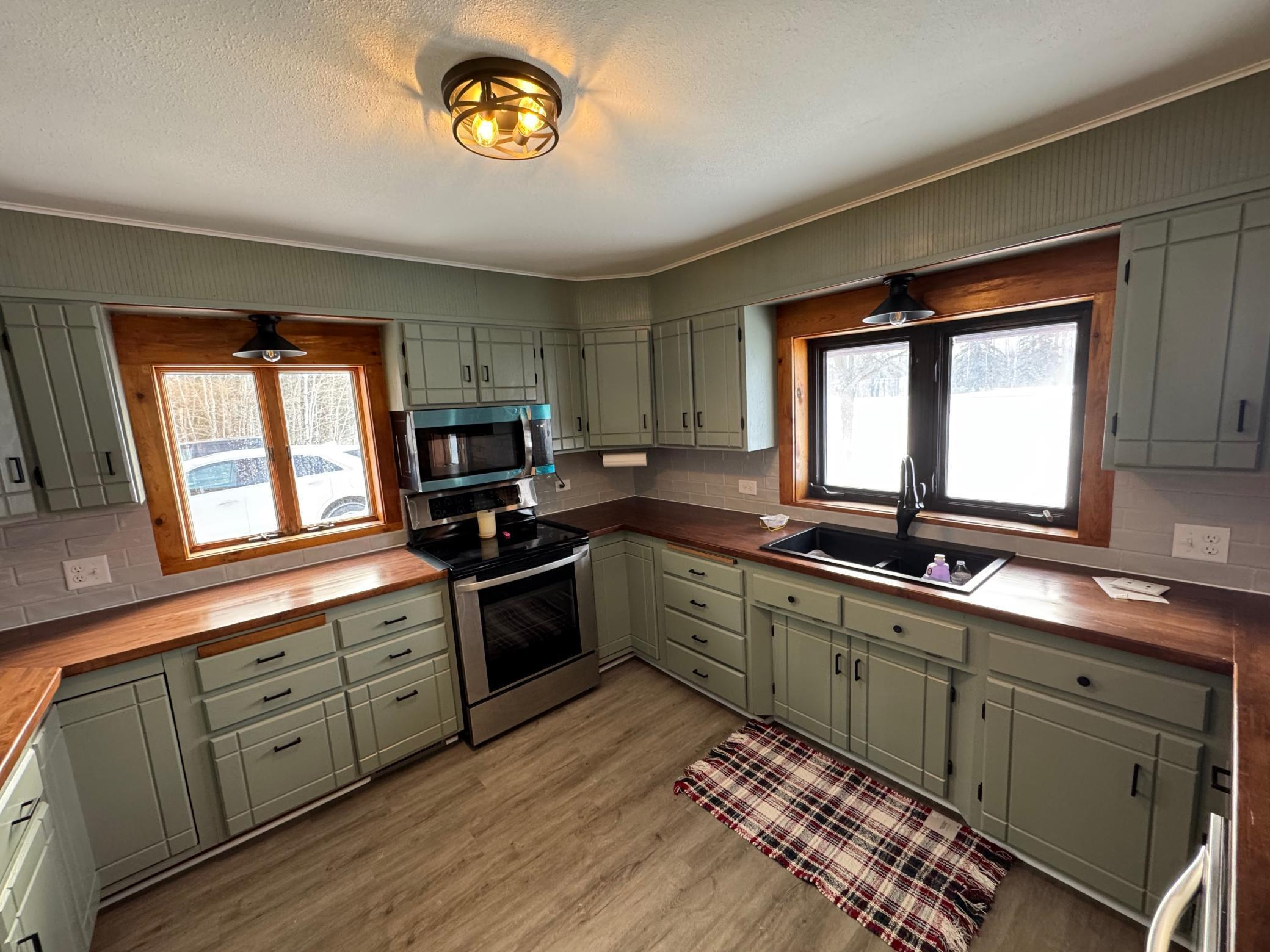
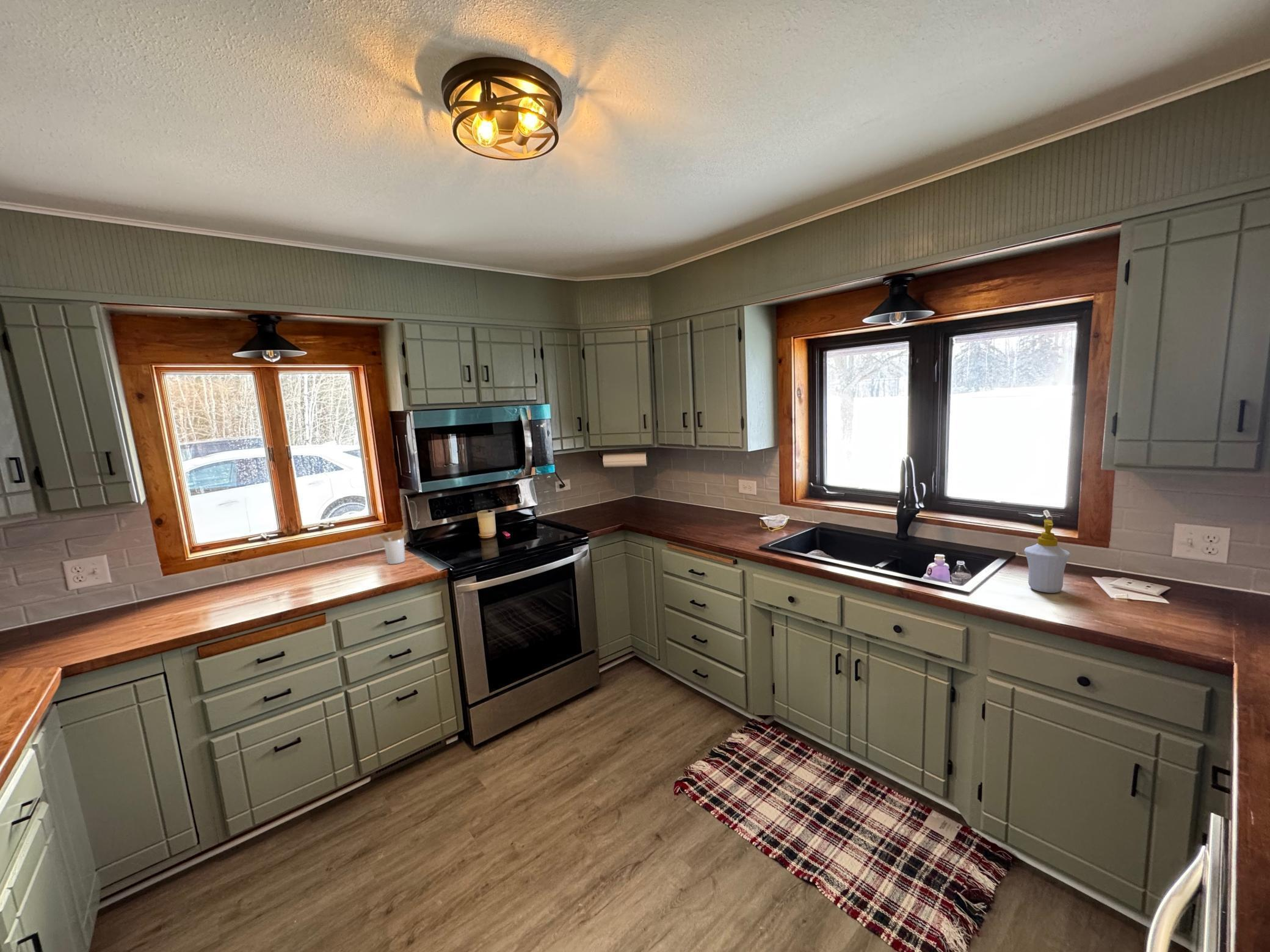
+ utensil holder (396, 545)
+ soap bottle (1047, 555)
